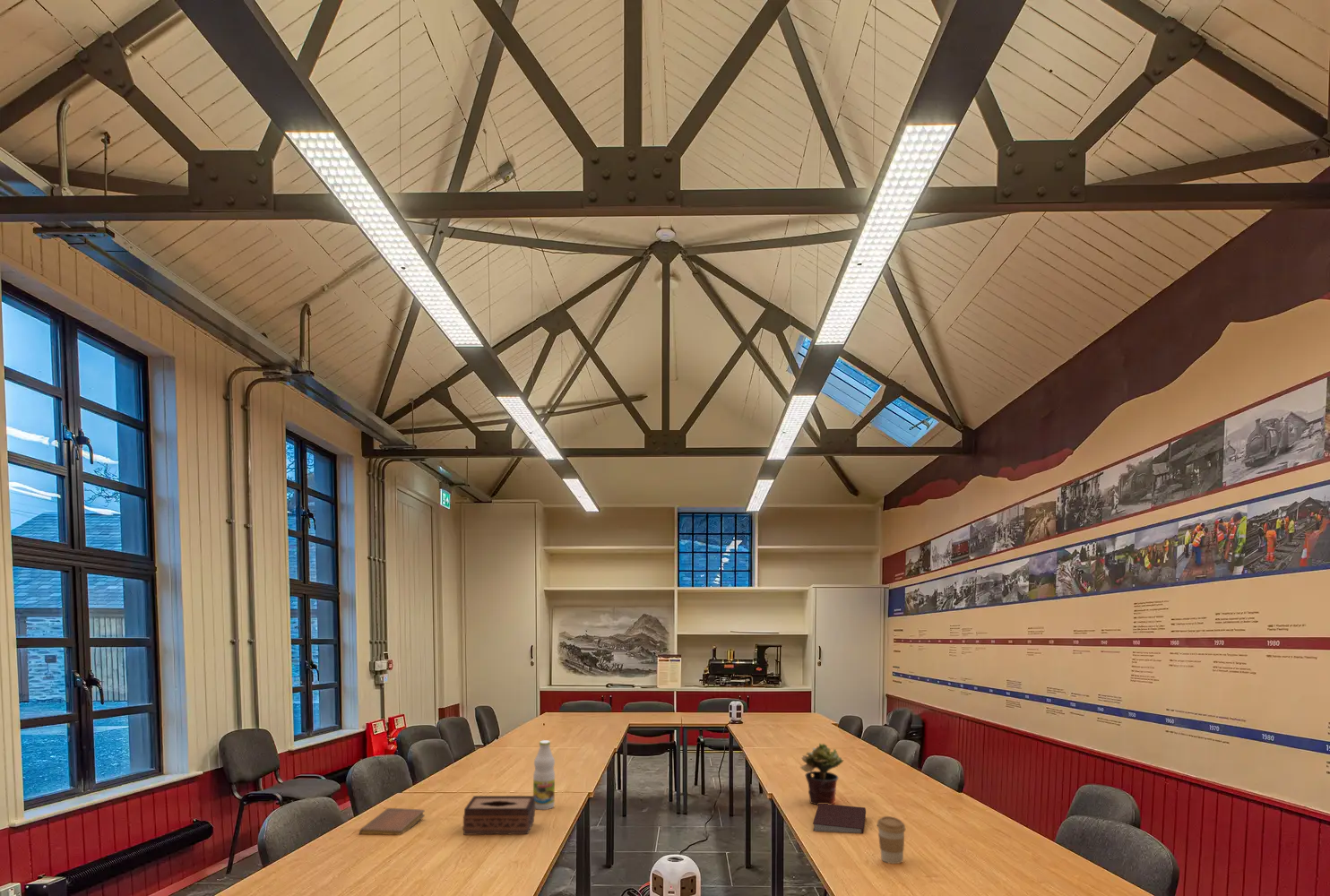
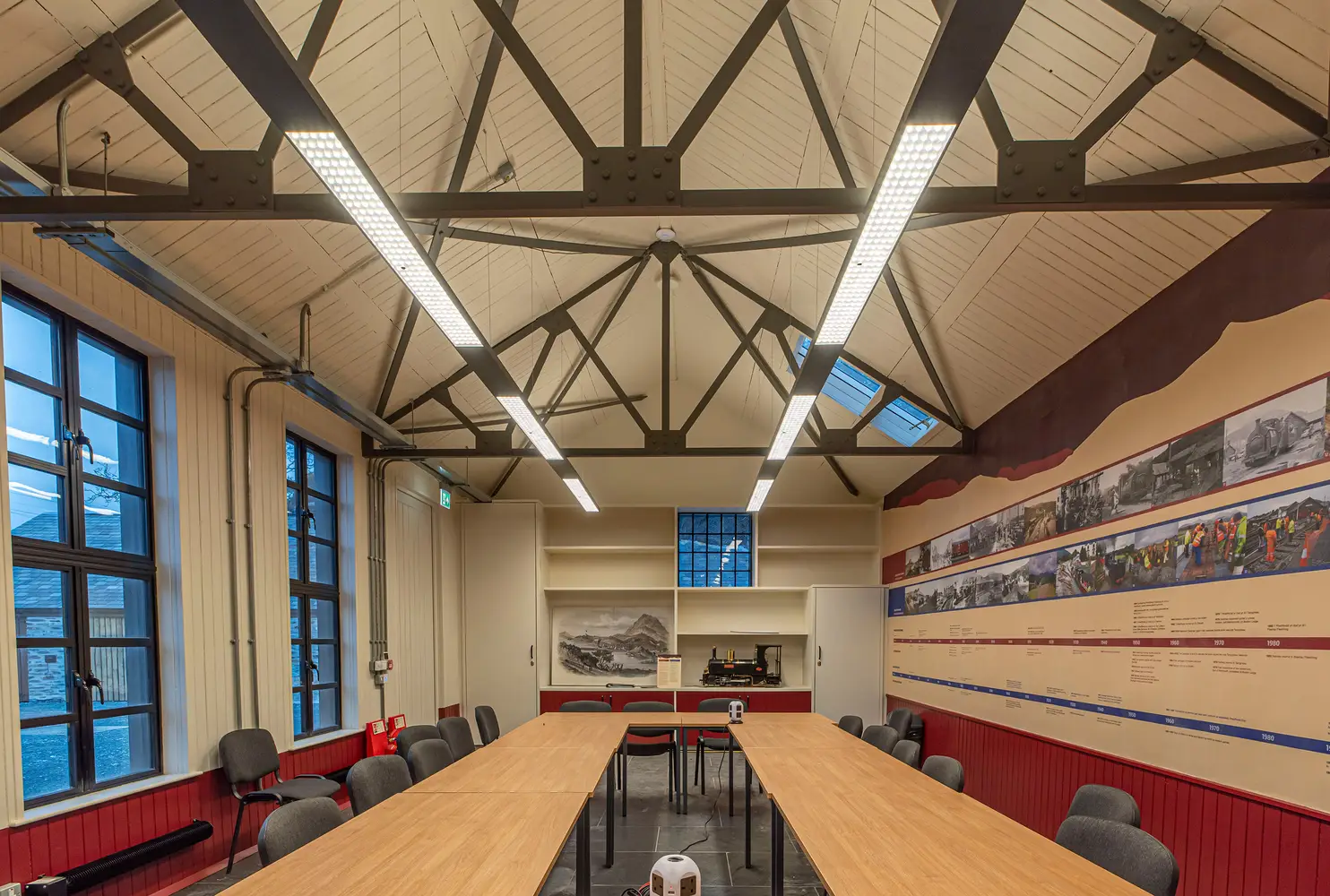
- notebook (393, 822)
- coffee cup (891, 840)
- bottle (544, 773)
- potted plant (822, 771)
- tissue box (499, 815)
- notebook (840, 819)
